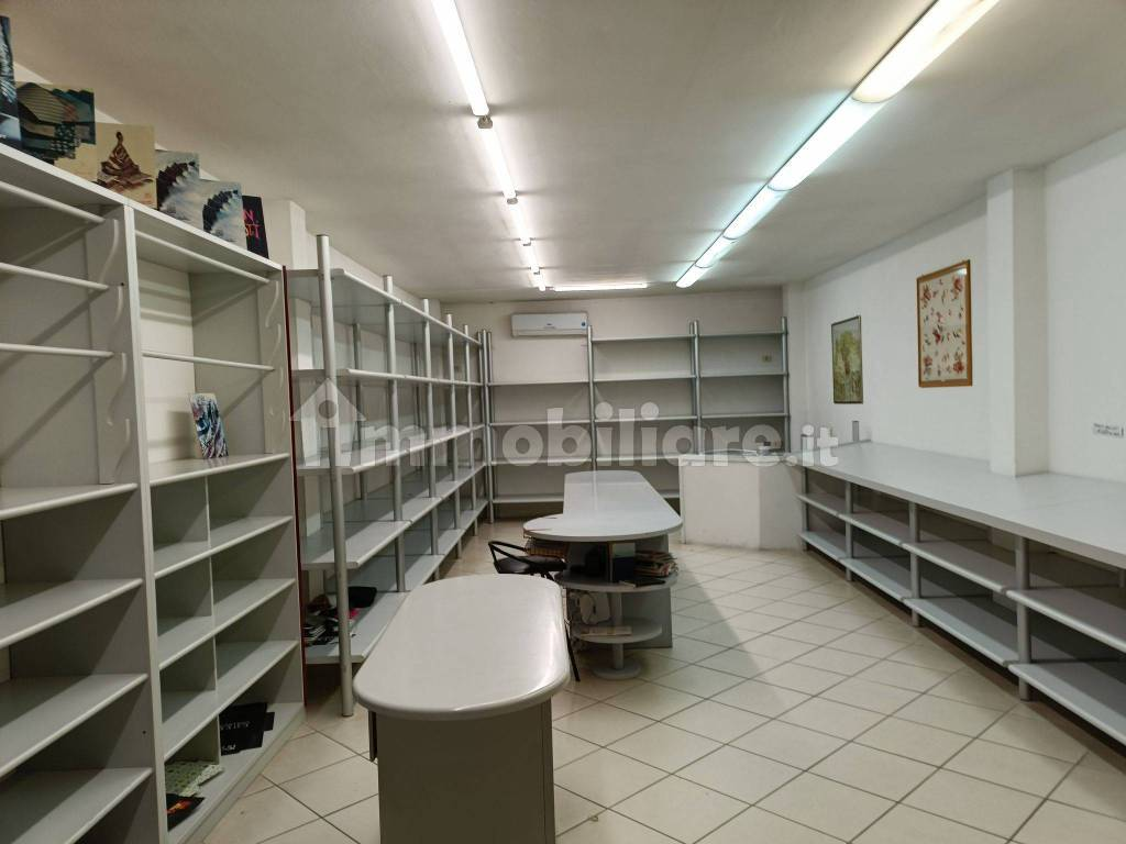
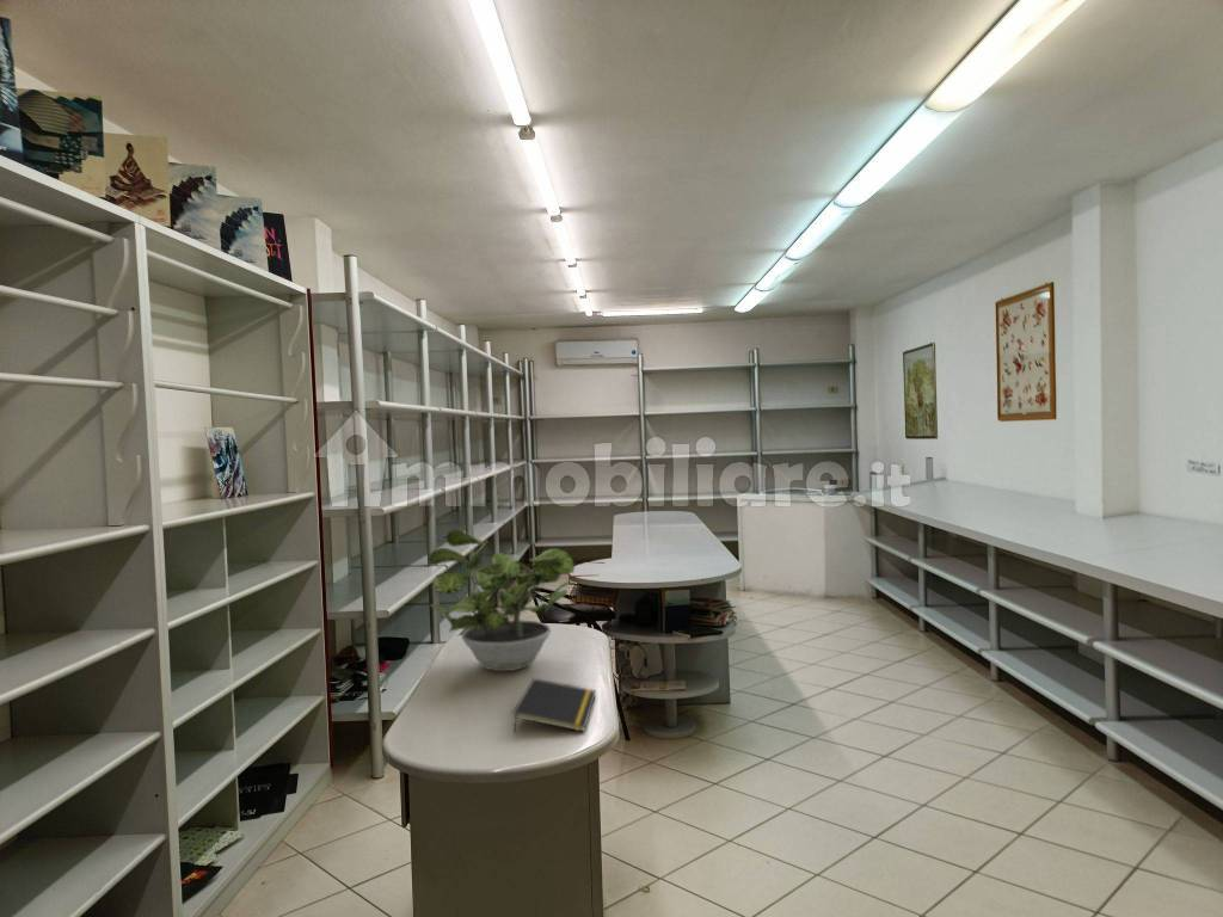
+ potted plant (499, 597)
+ notepad (557, 702)
